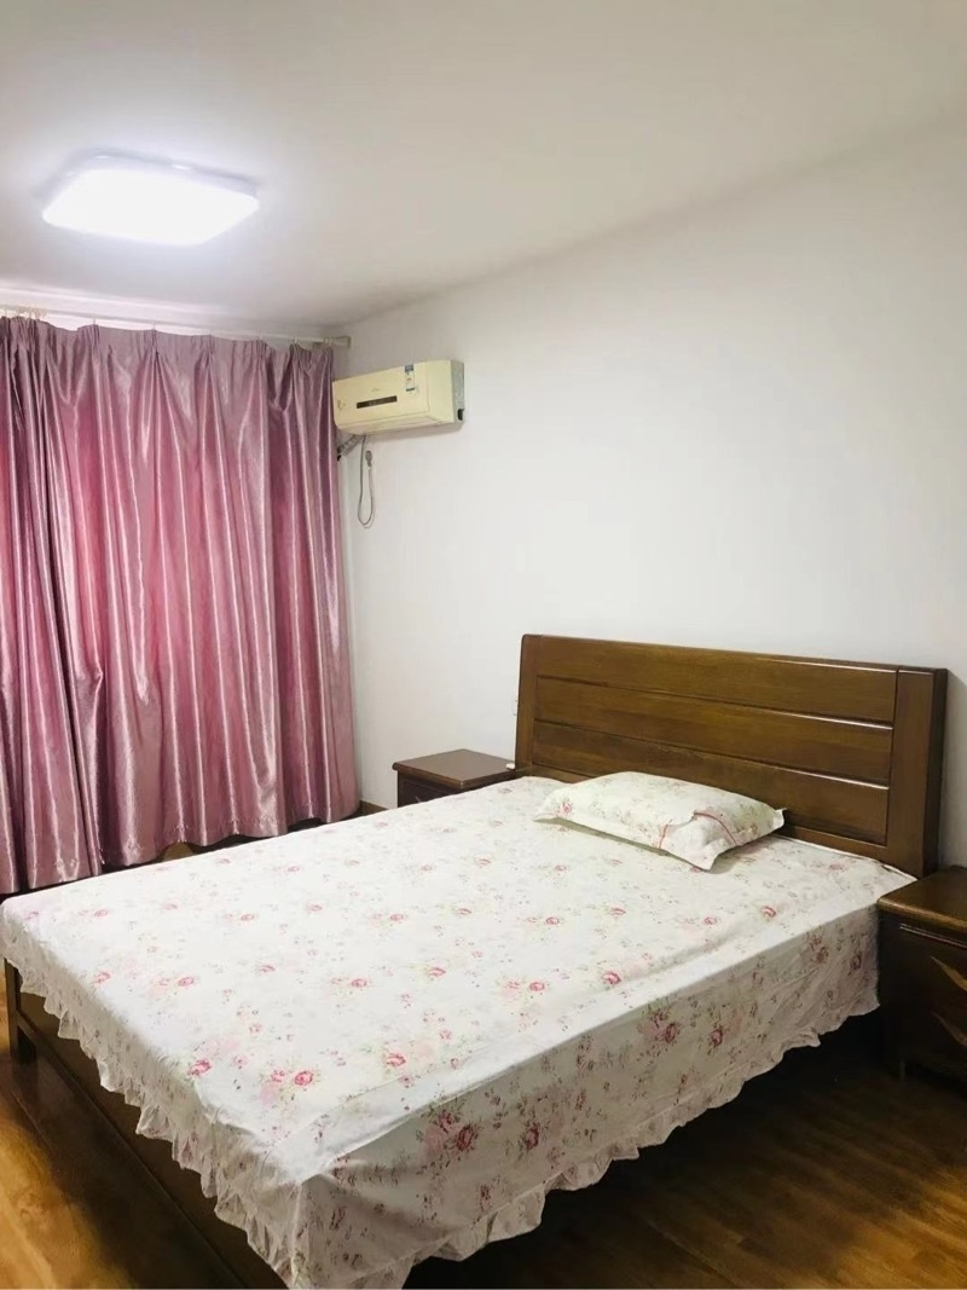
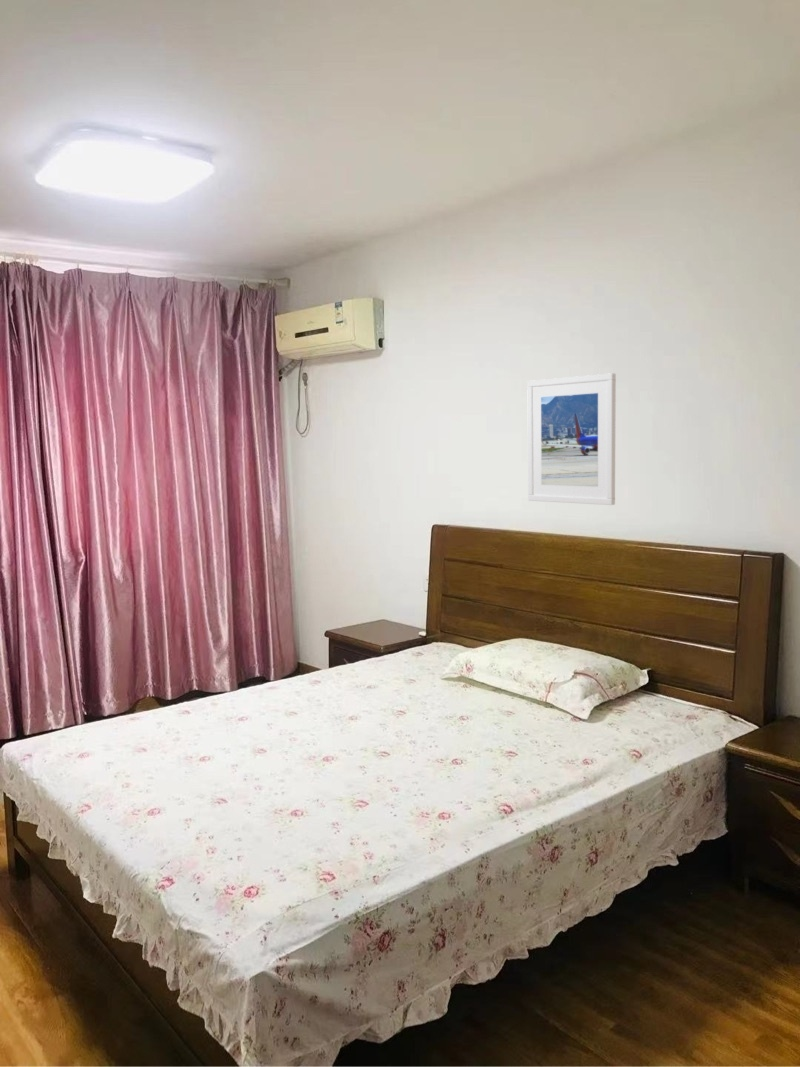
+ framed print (569, 440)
